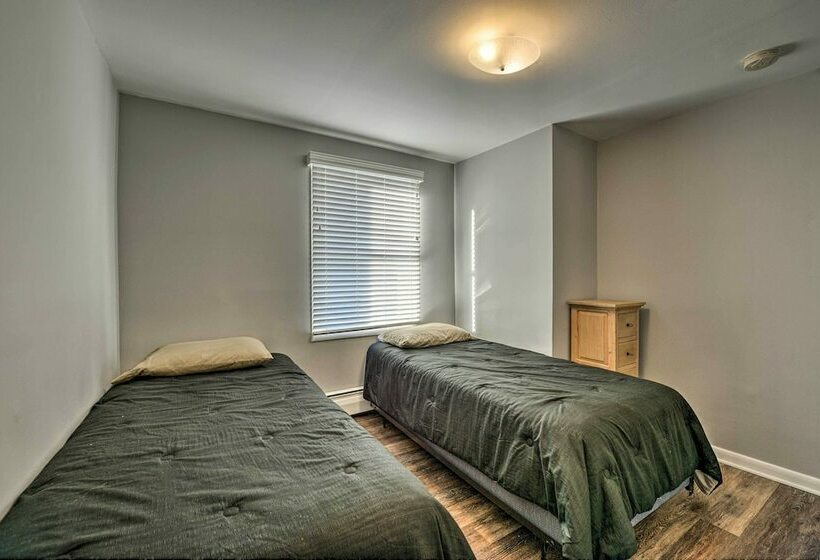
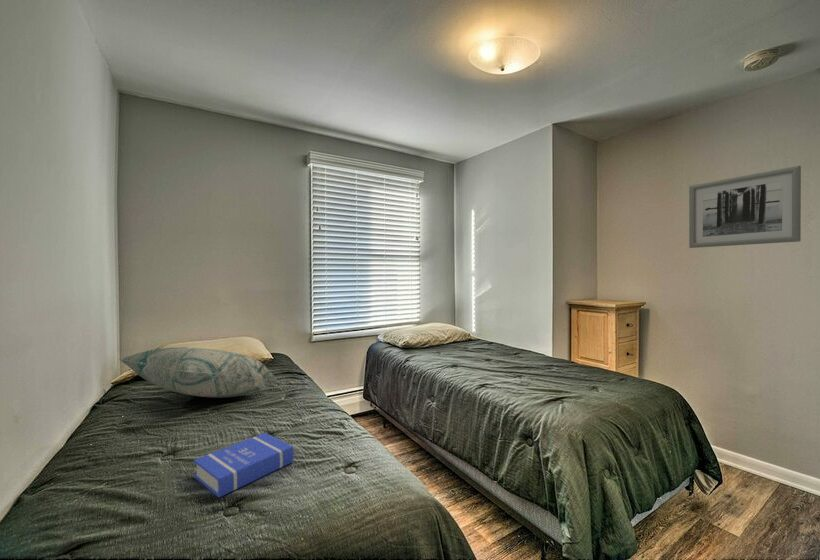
+ wall art (739, 211)
+ book (245, 461)
+ decorative pillow (201, 373)
